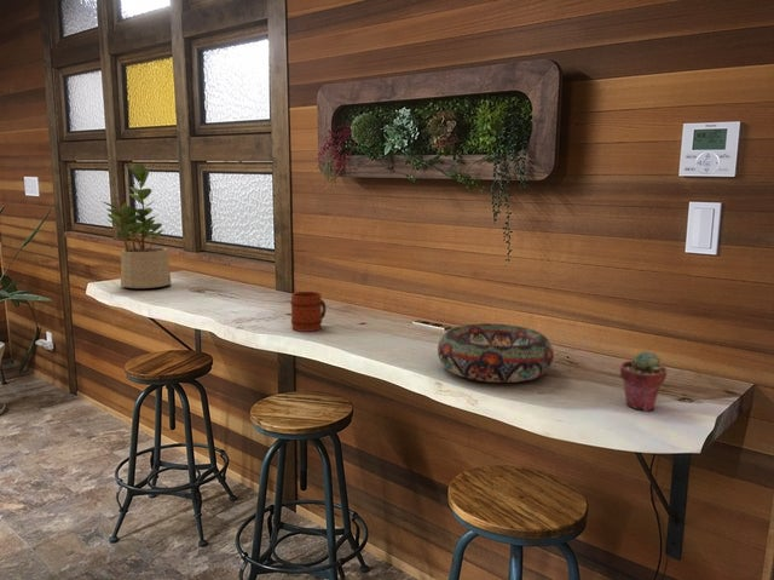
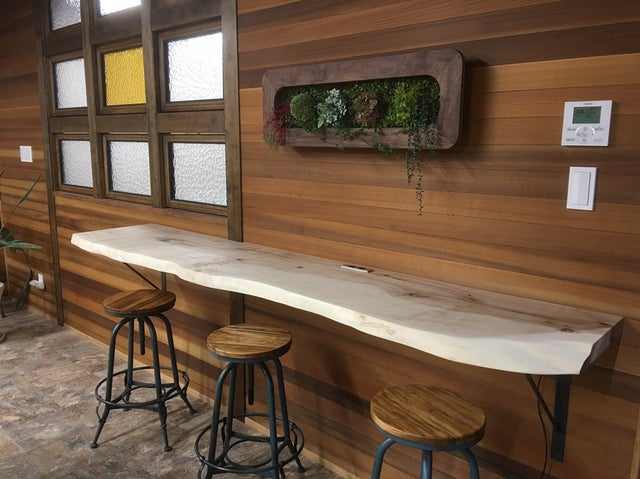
- decorative bowl (495, 351)
- potted plant (137, 225)
- potted succulent (642, 378)
- mug (310, 310)
